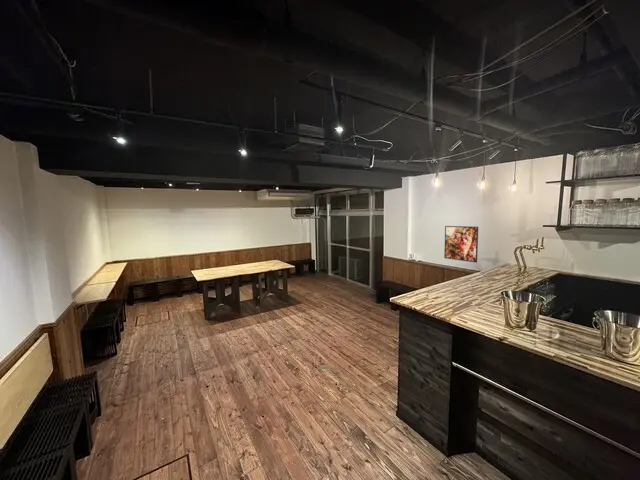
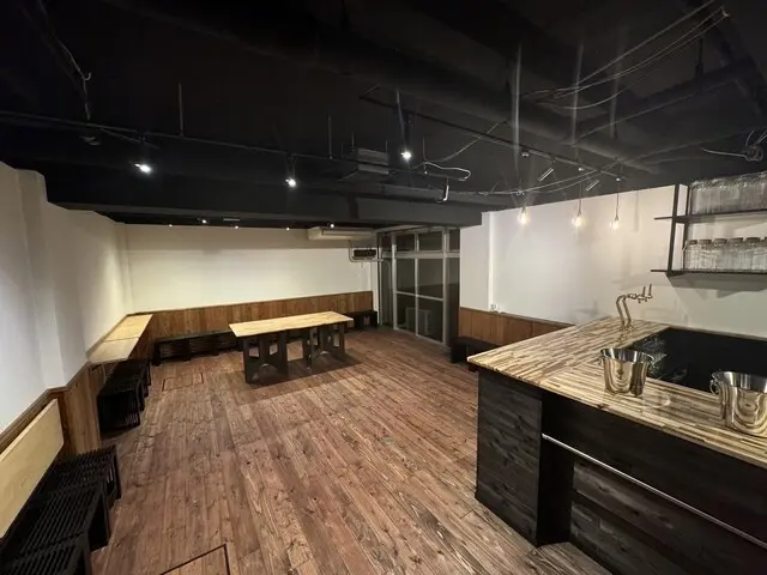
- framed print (460, 243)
